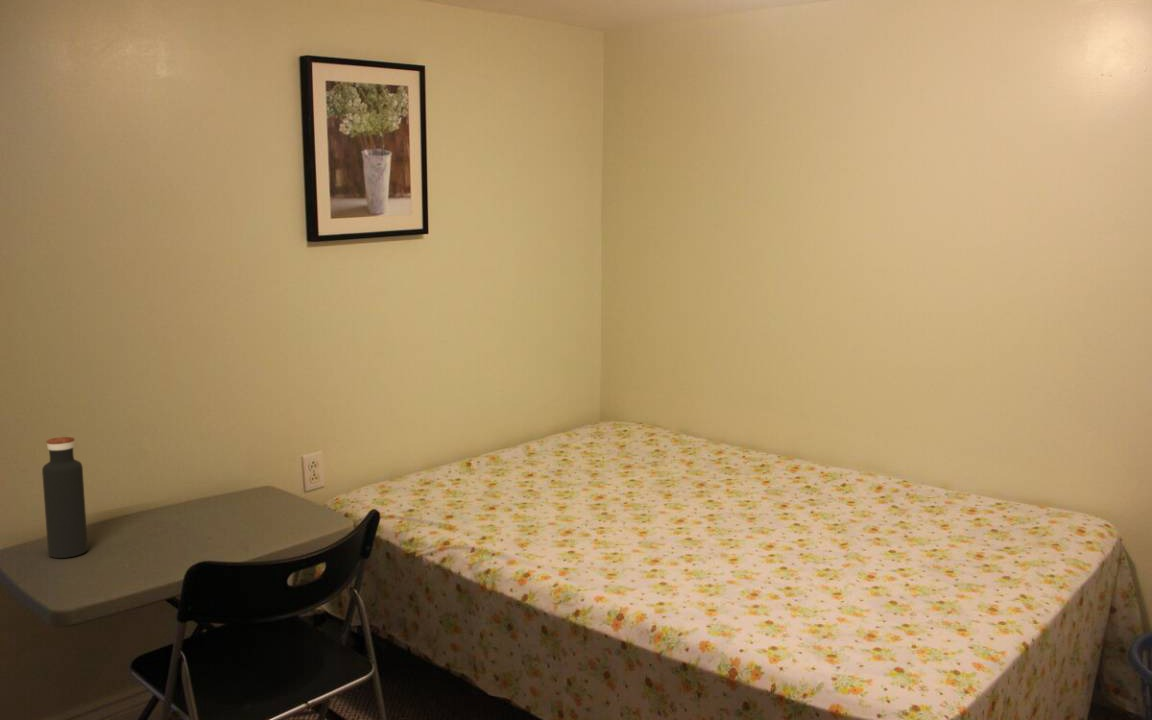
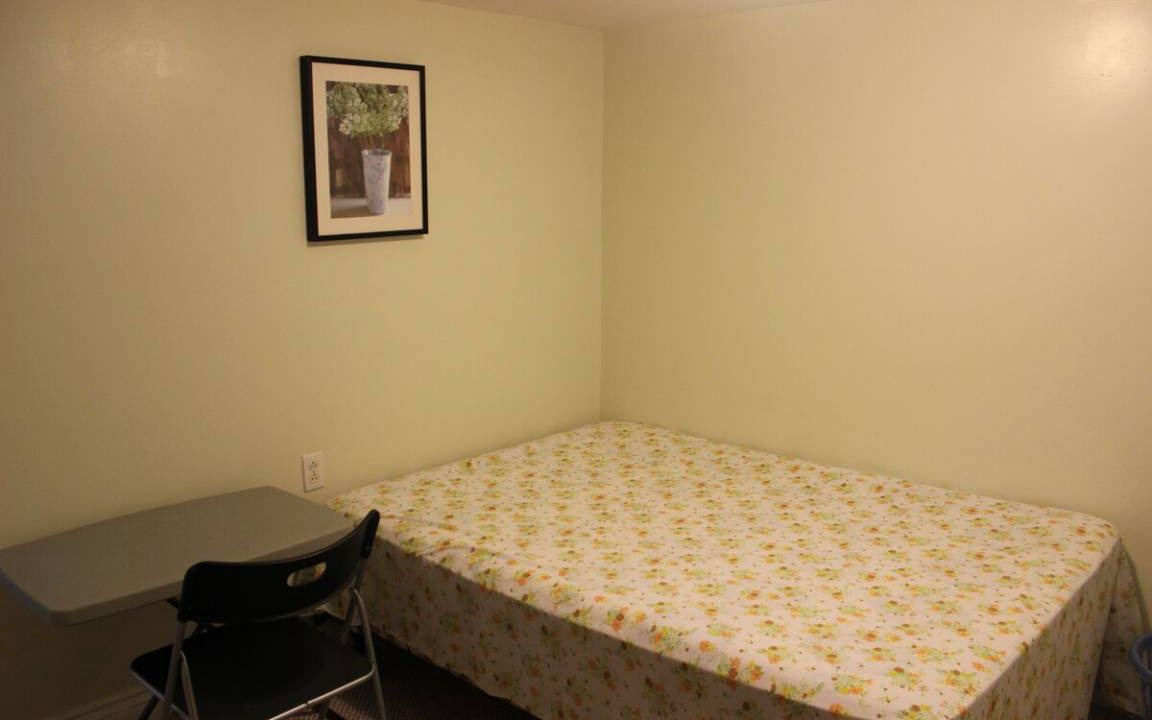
- water bottle (64, 496)
